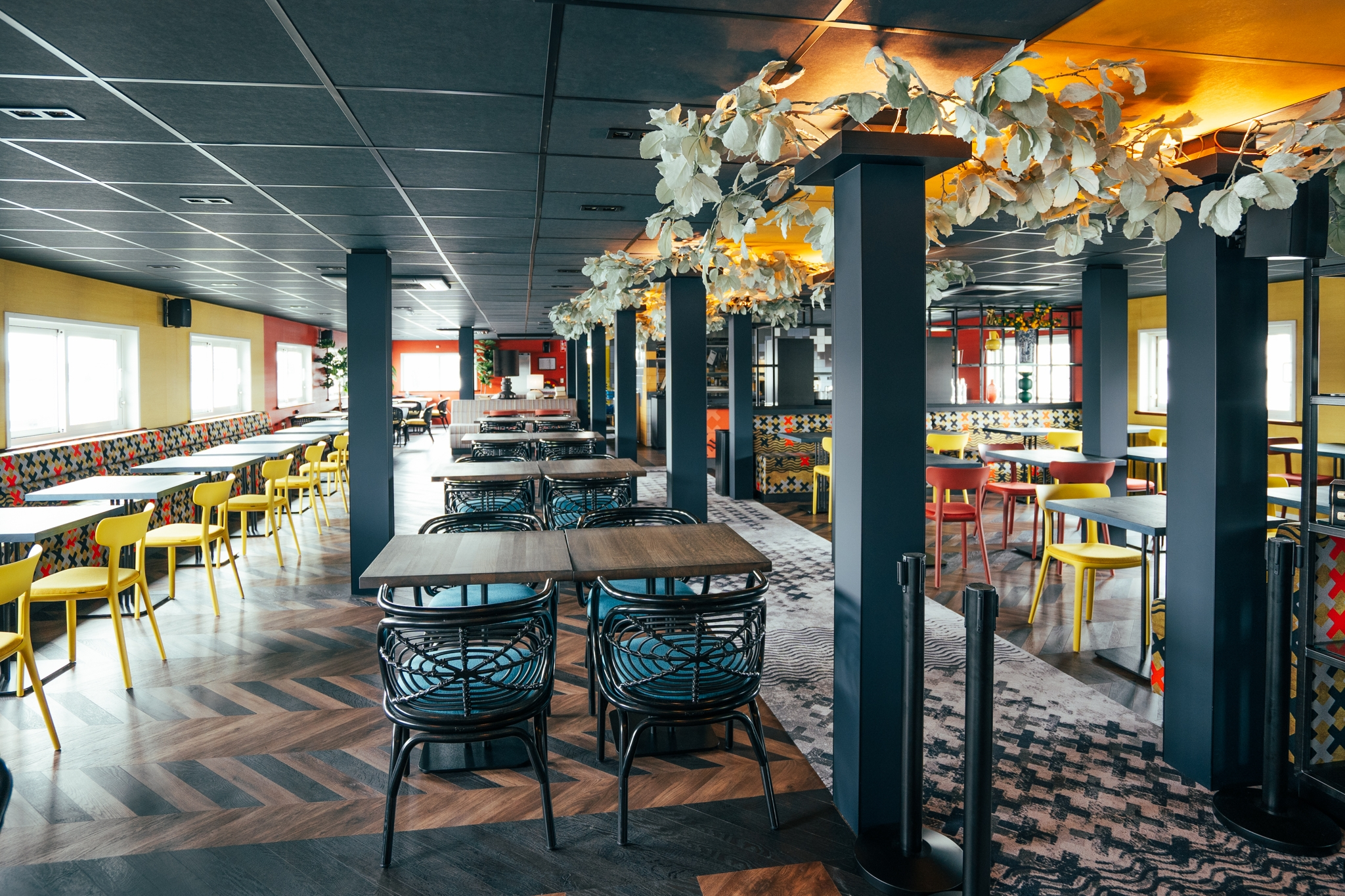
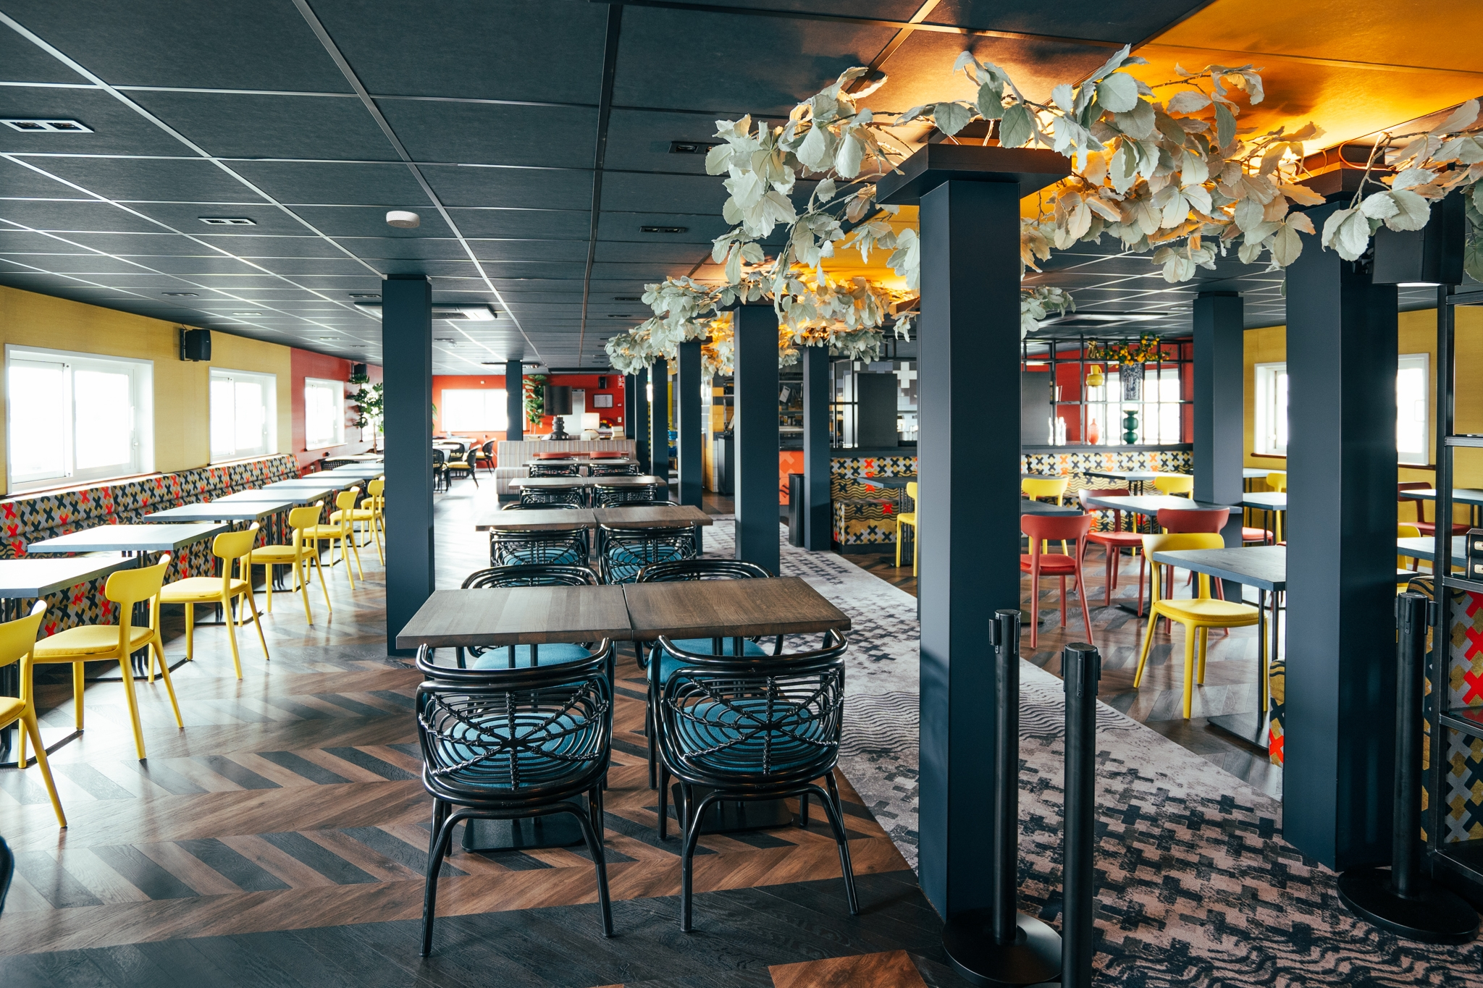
+ smoke detector (402, 219)
